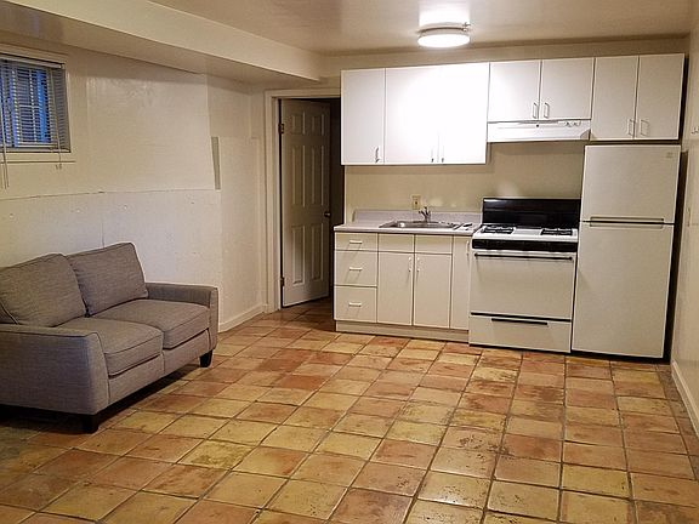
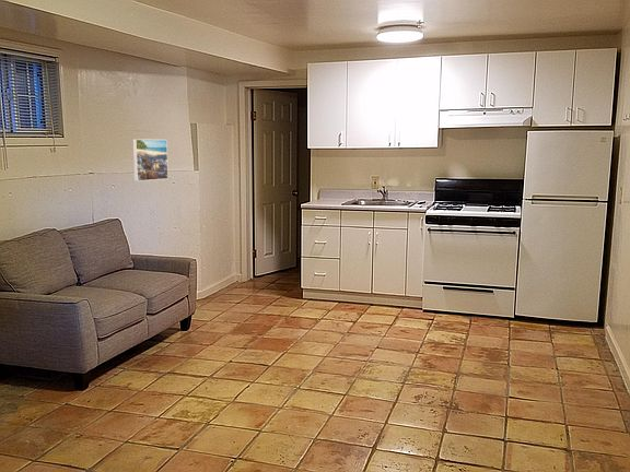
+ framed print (151, 160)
